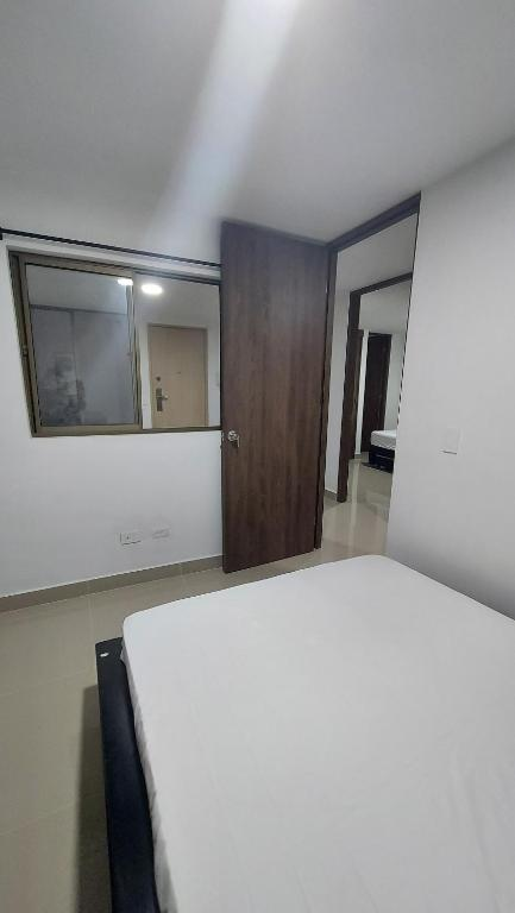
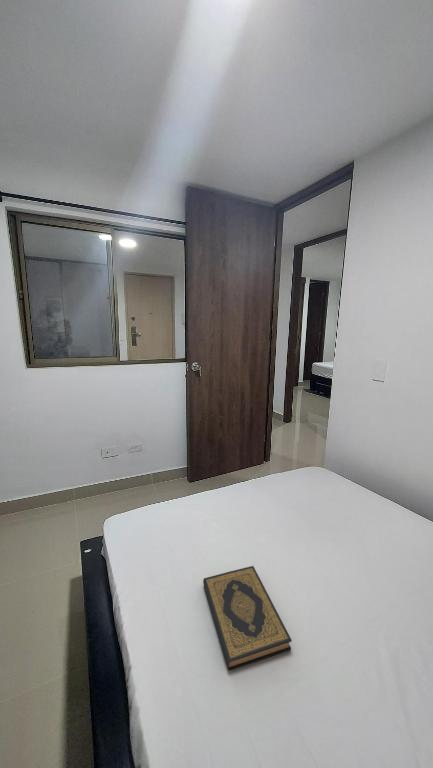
+ hardback book (242, 609)
